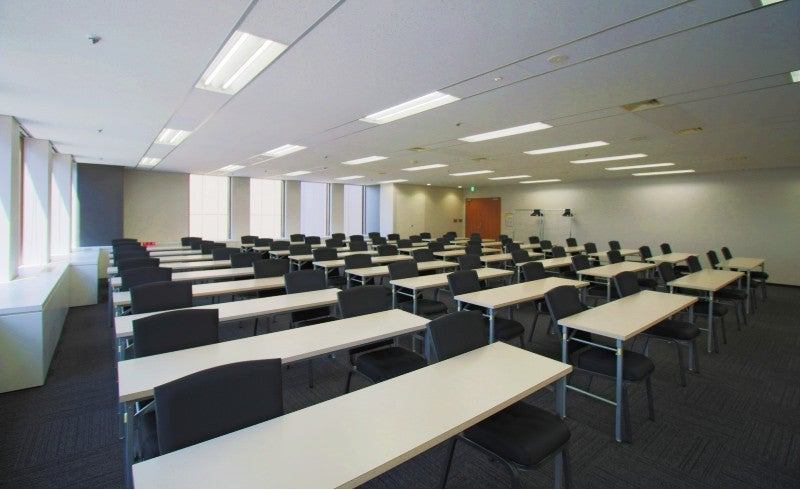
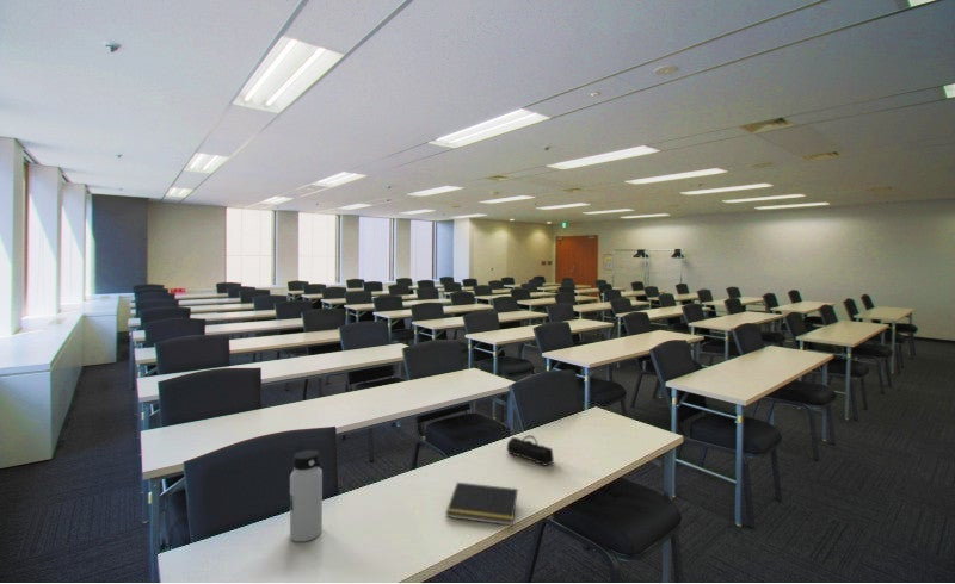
+ pencil case (529, 446)
+ notepad (482, 502)
+ water bottle (306, 493)
